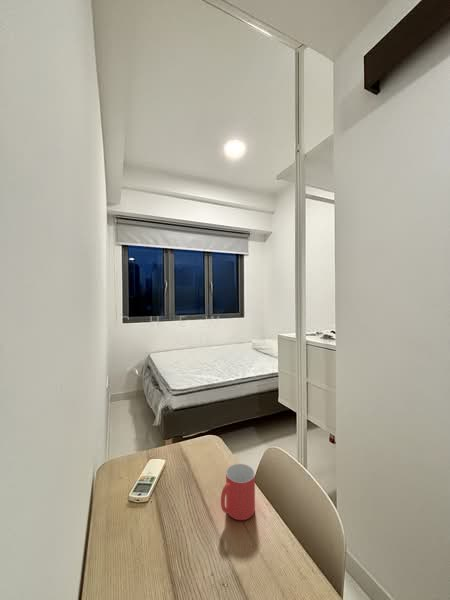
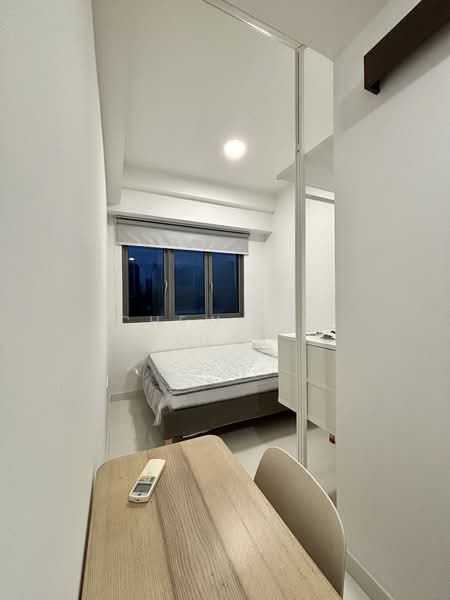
- mug (236, 494)
